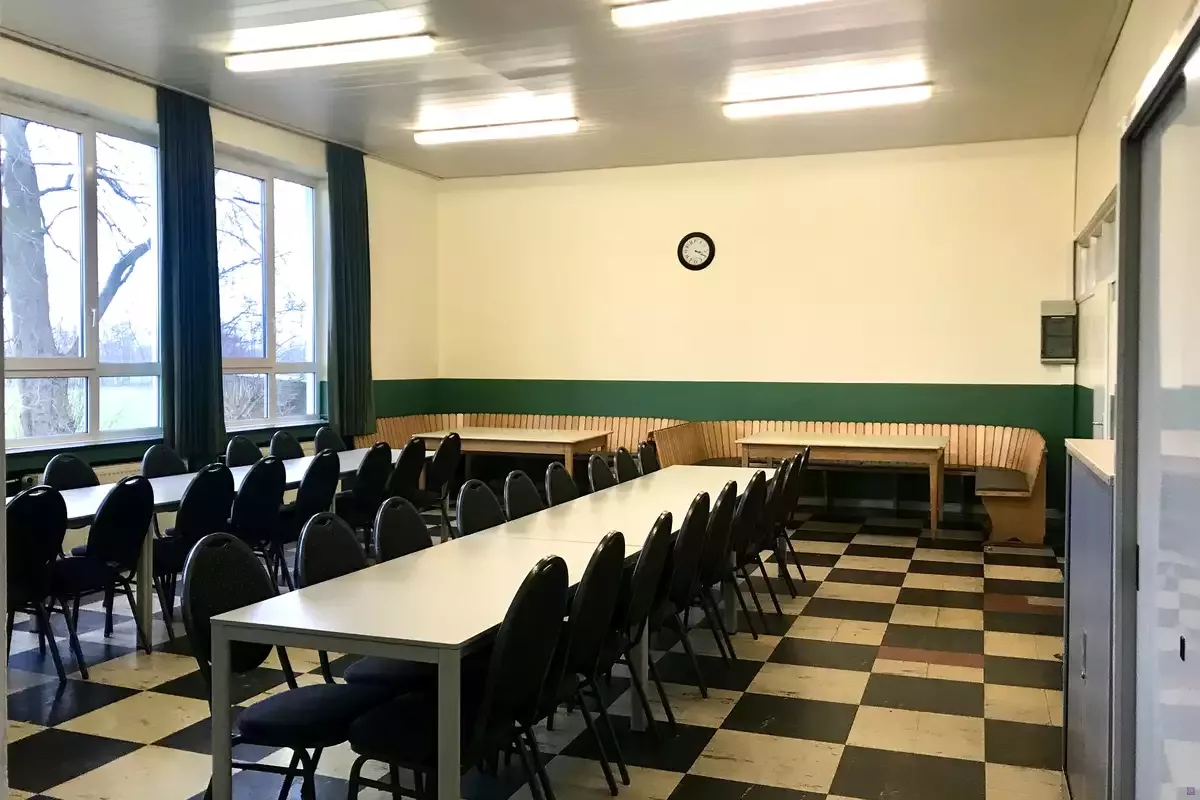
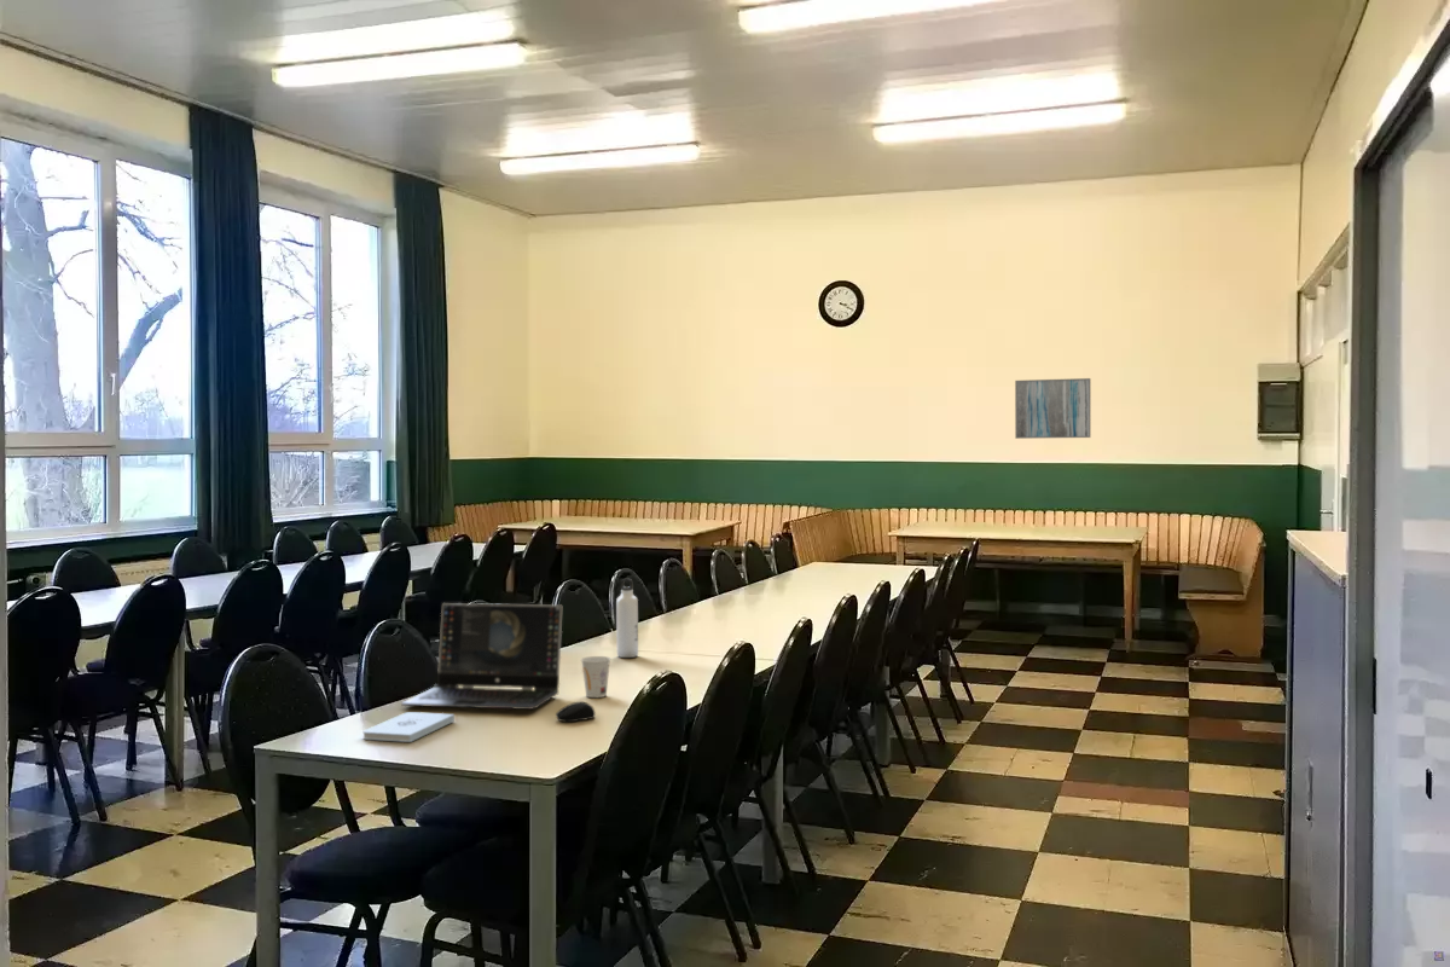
+ laptop computer (483, 655)
+ notepad (408, 725)
+ computer mouse (575, 711)
+ wall art (1052, 409)
+ water bottle (627, 616)
+ cup (596, 677)
